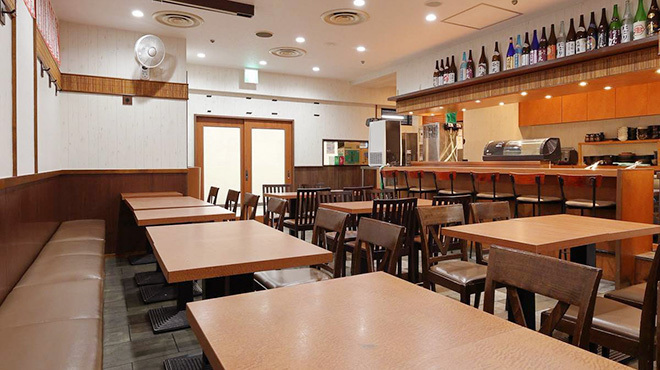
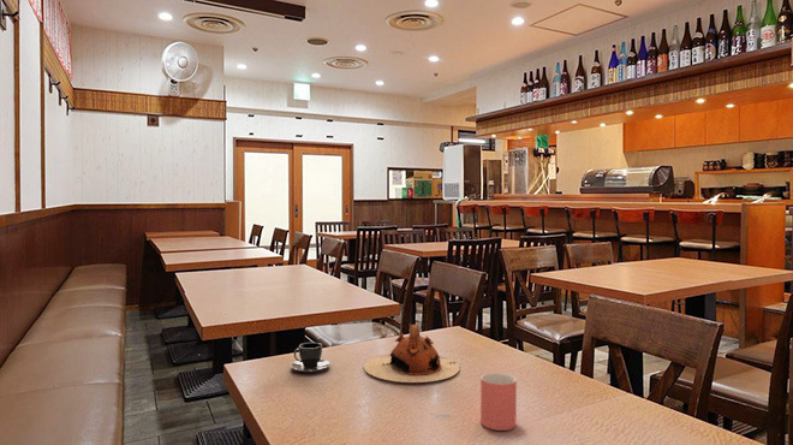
+ teacup (310, 356)
+ teapot (411, 345)
+ cup (497, 397)
